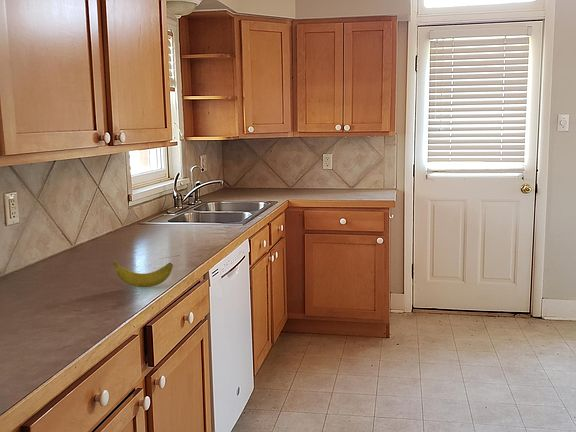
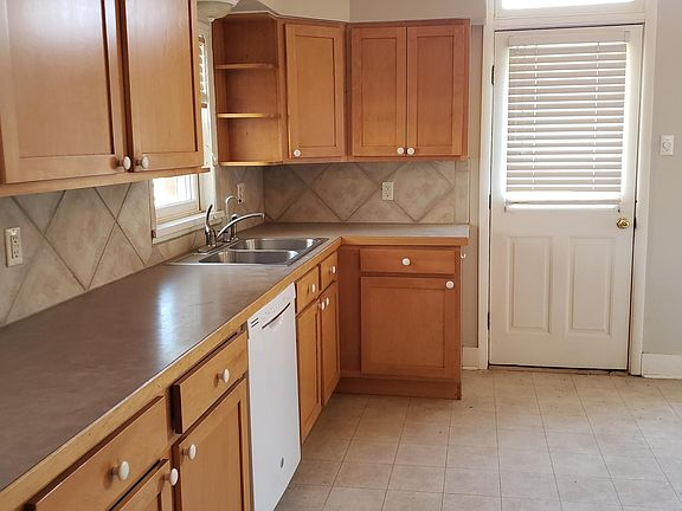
- banana (142, 274)
